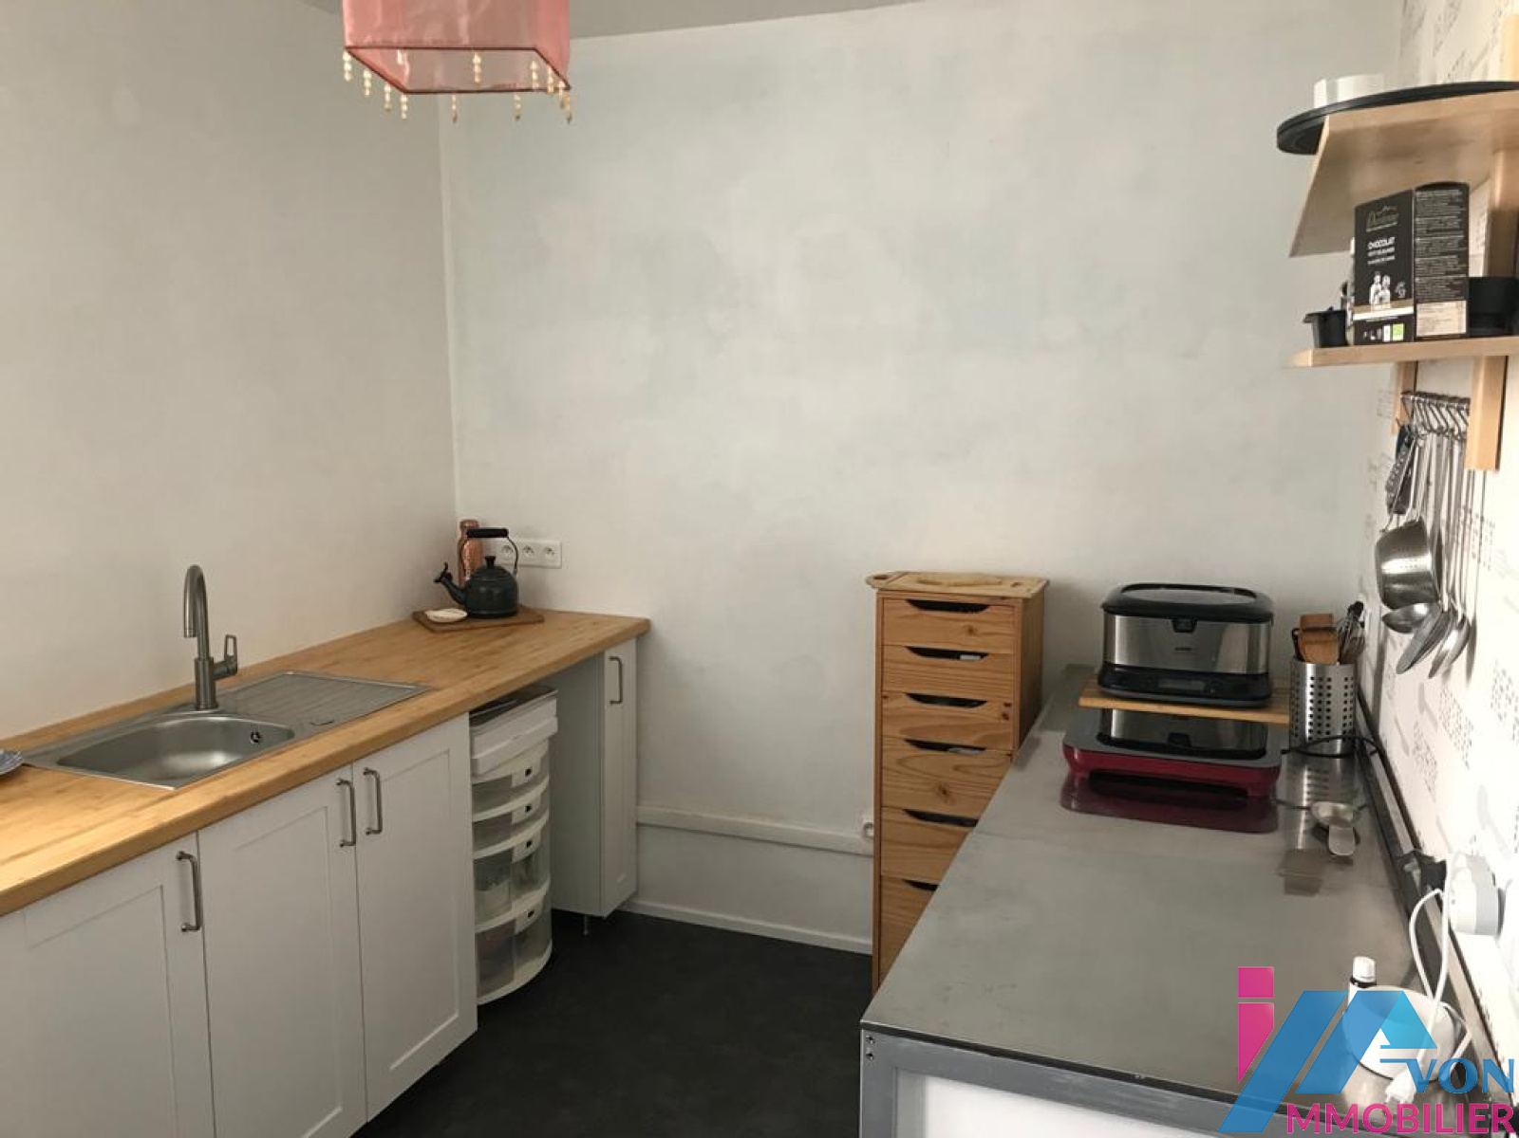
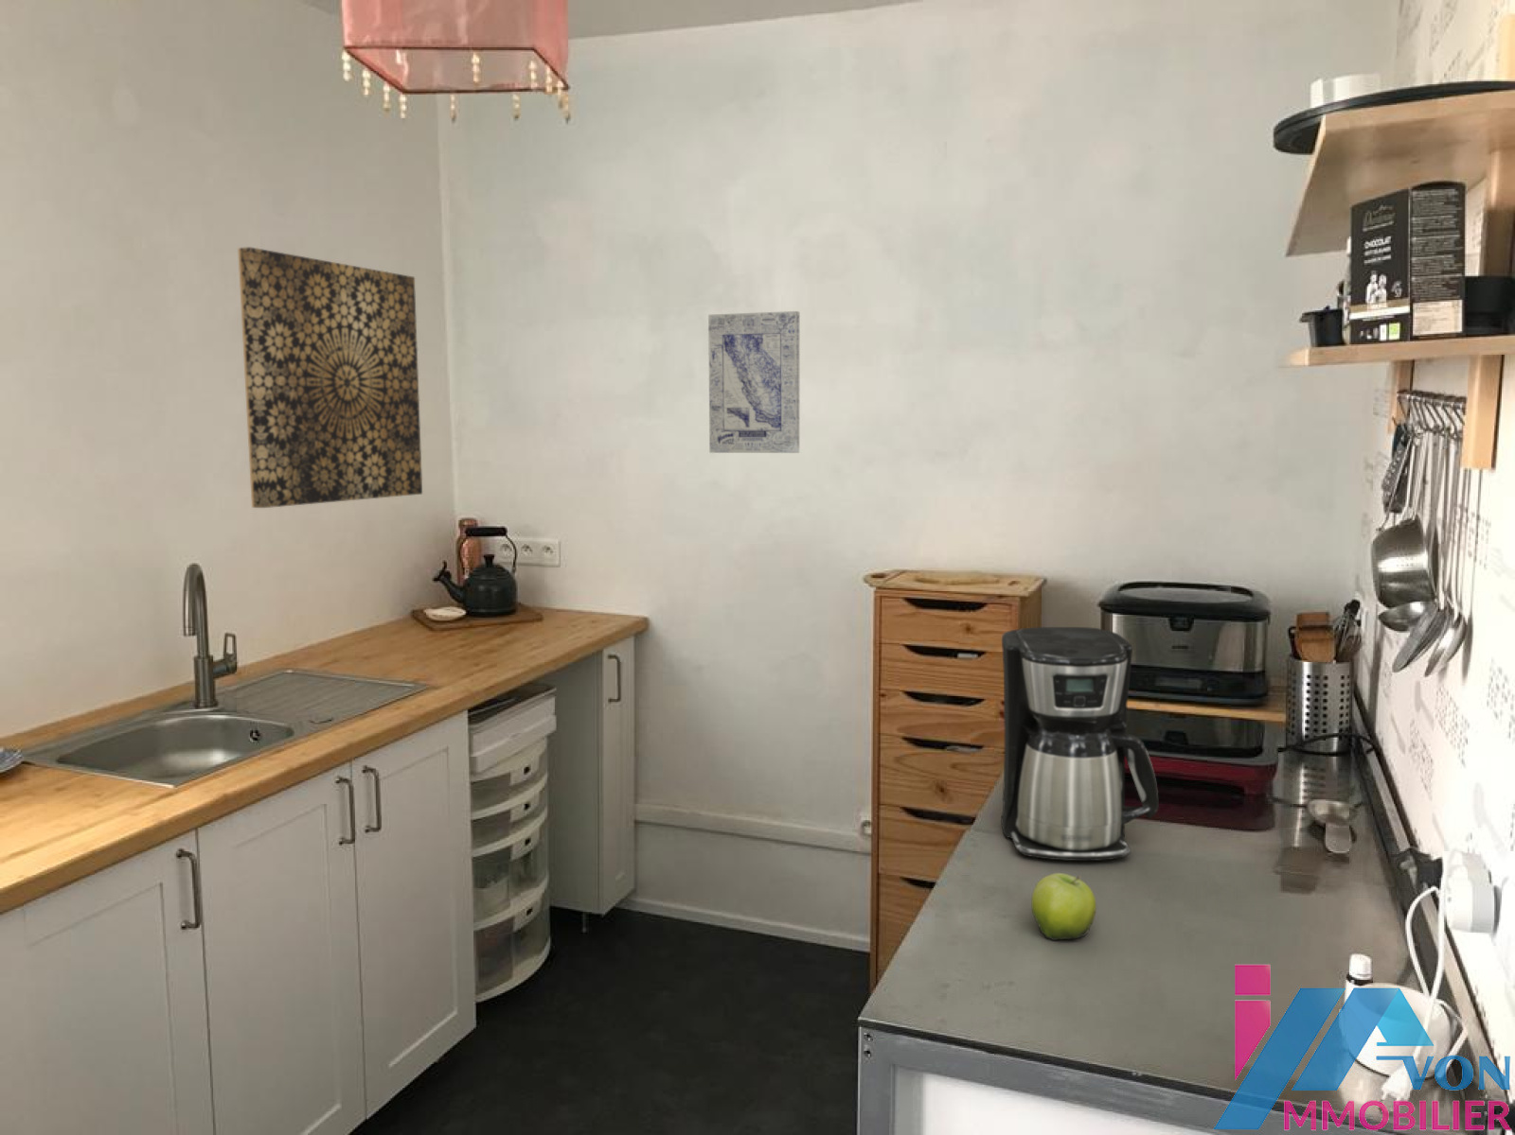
+ coffee maker (1078, 732)
+ fruit (1063, 904)
+ wall art (339, 383)
+ wall art (754, 383)
